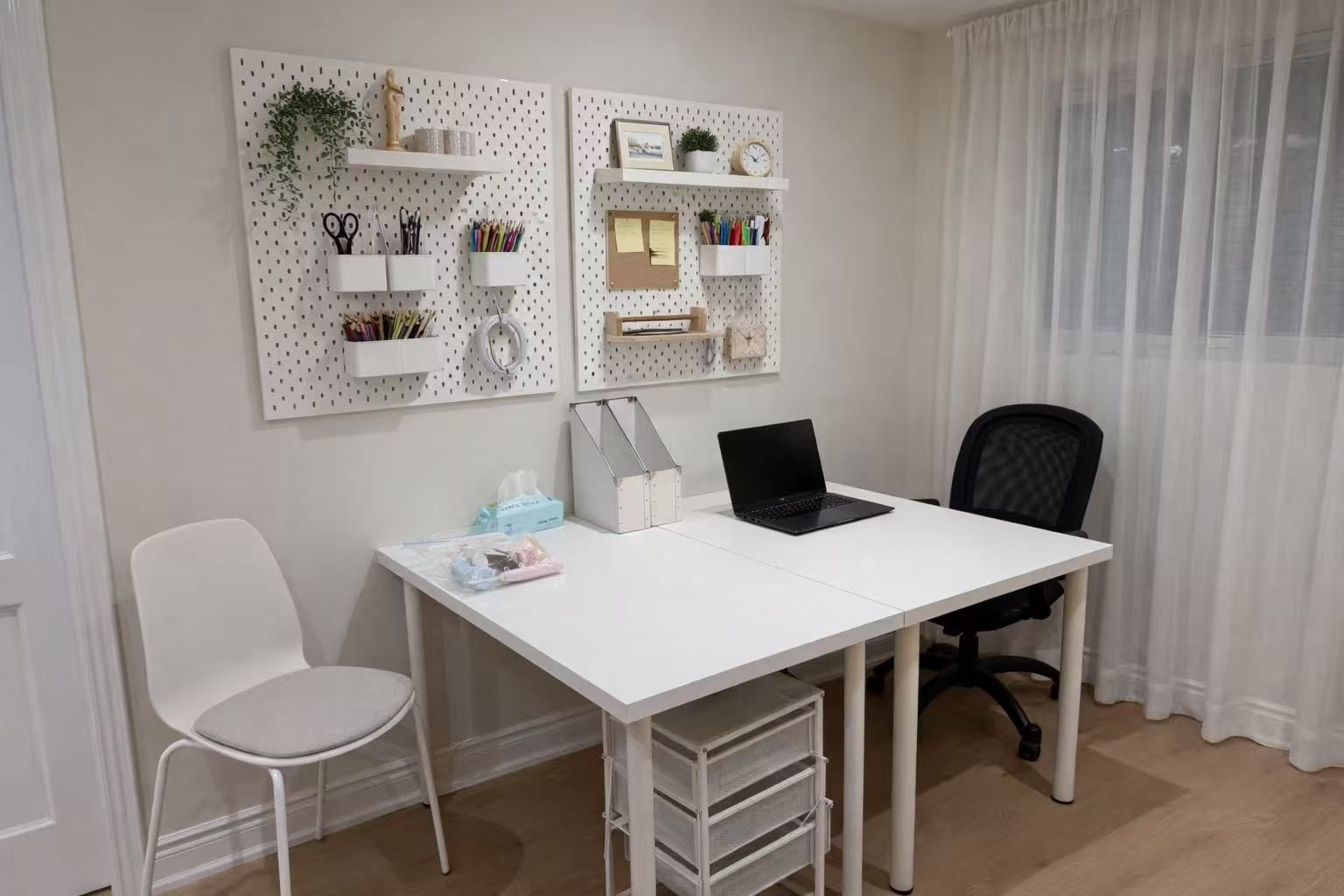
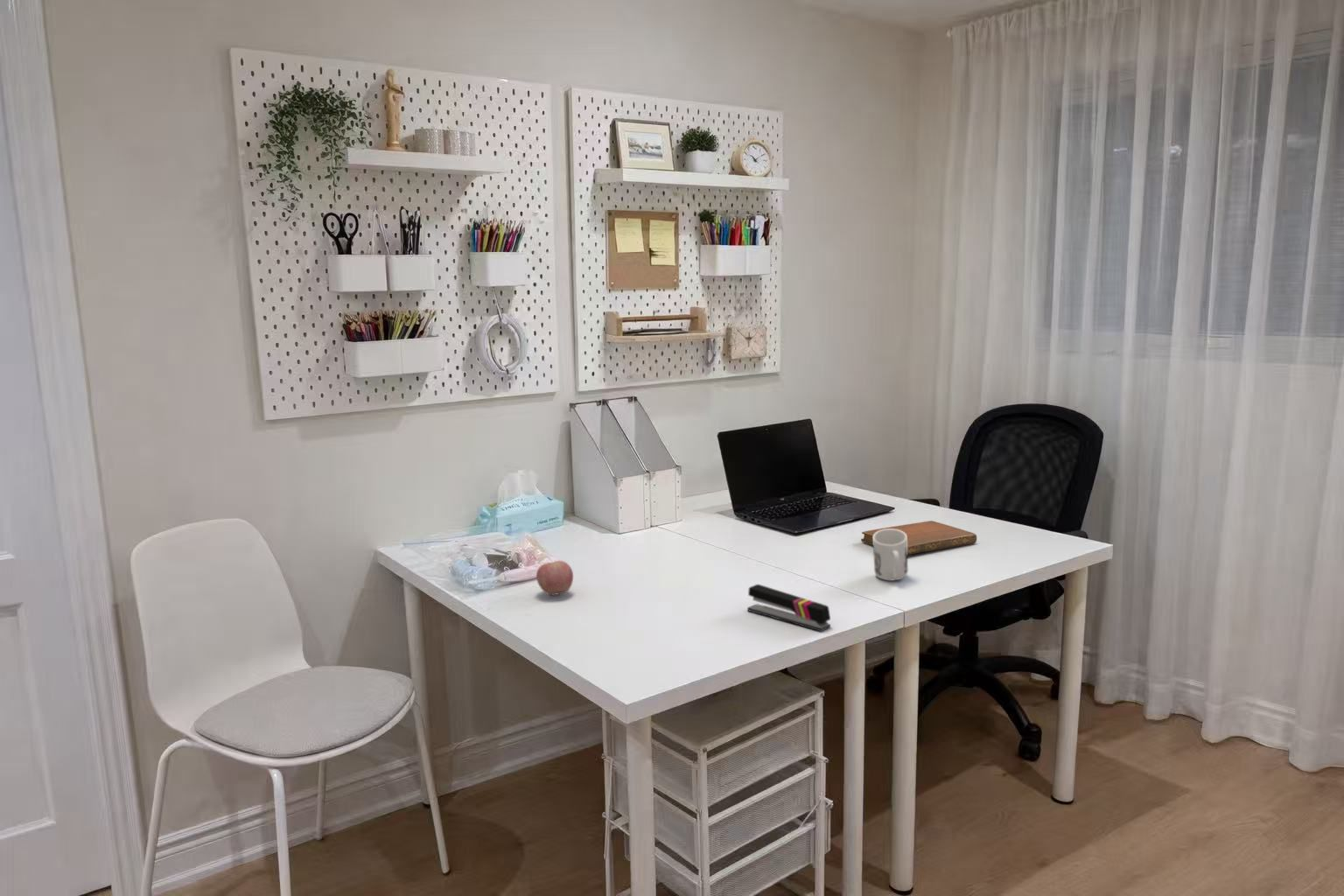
+ mug (893, 556)
+ apple (554, 578)
+ notebook (918, 537)
+ stapler (788, 606)
